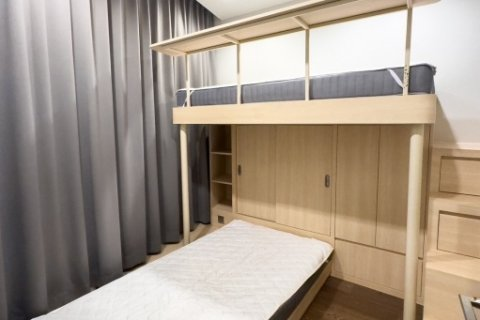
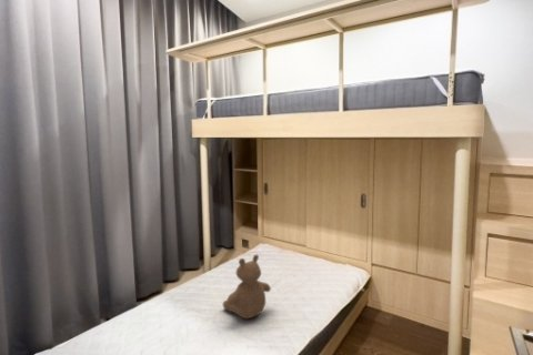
+ teddy bear (243, 283)
